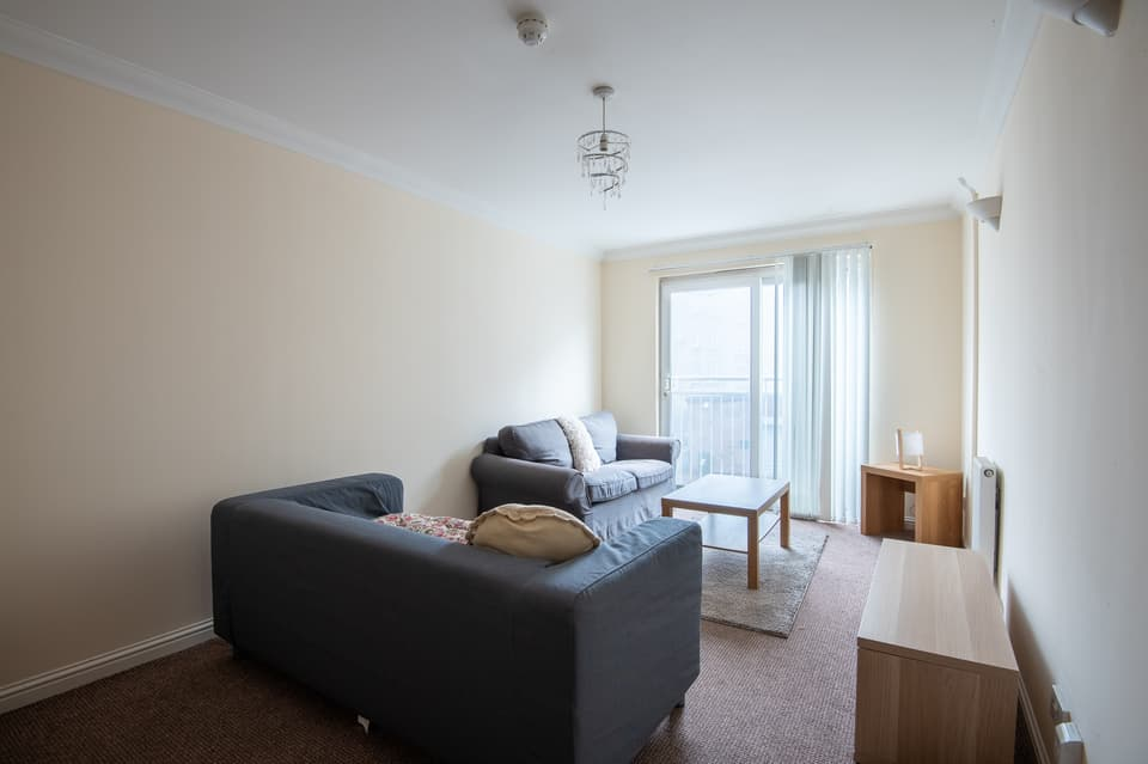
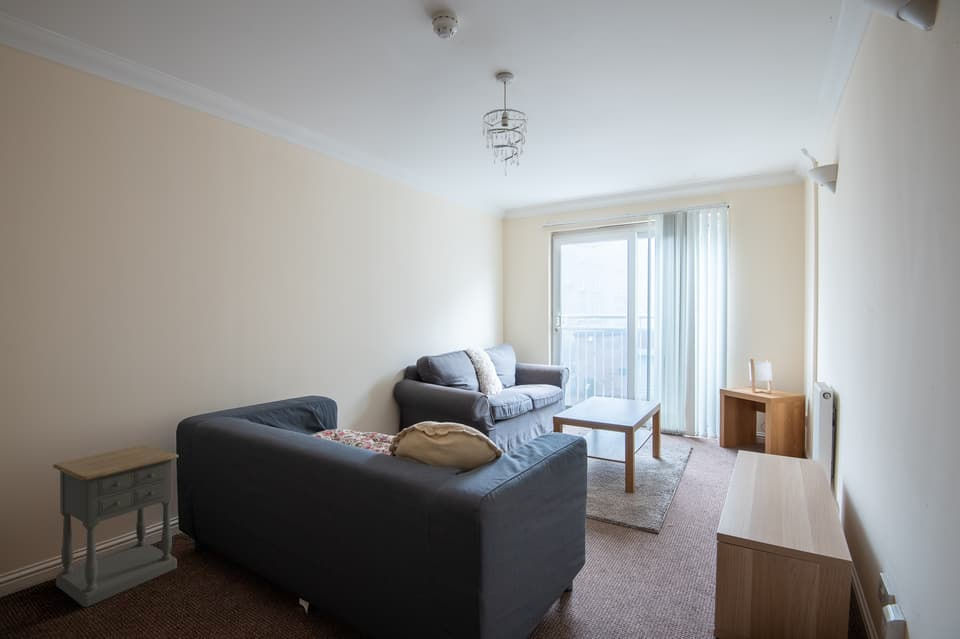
+ nightstand (118, 515)
